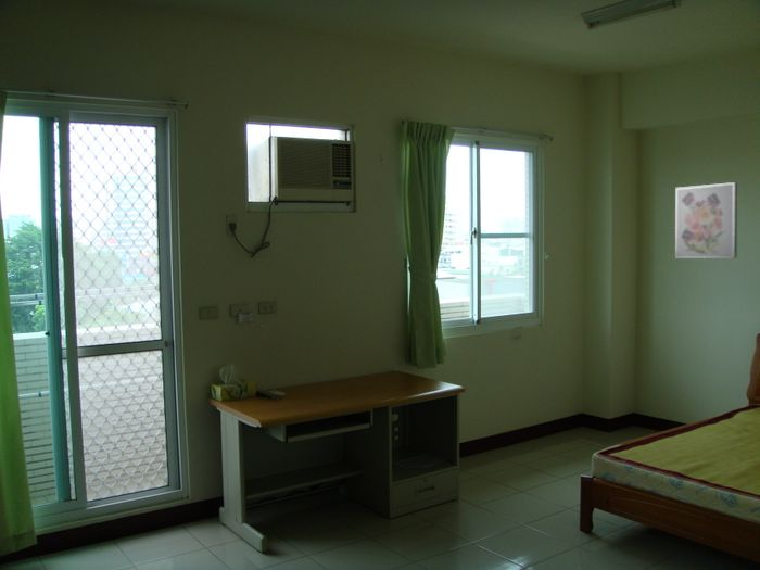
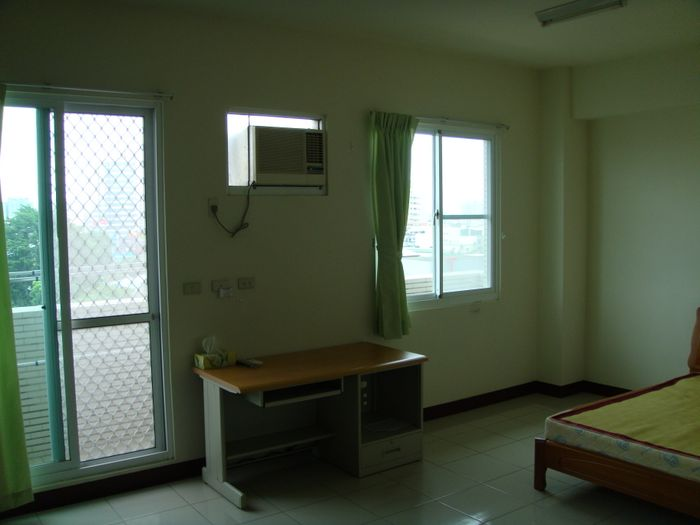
- wall art (705, 221)
